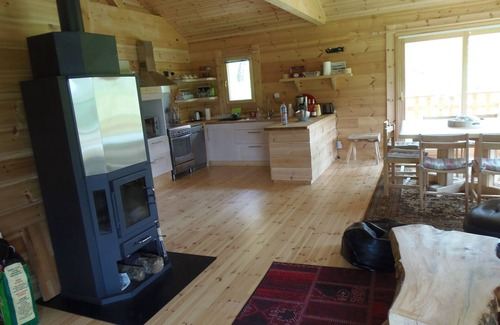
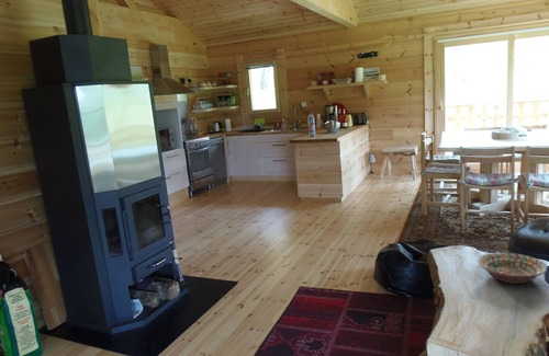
+ decorative bowl (511, 269)
